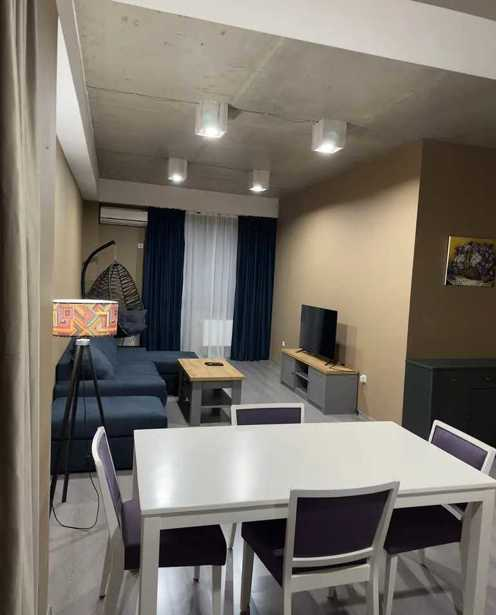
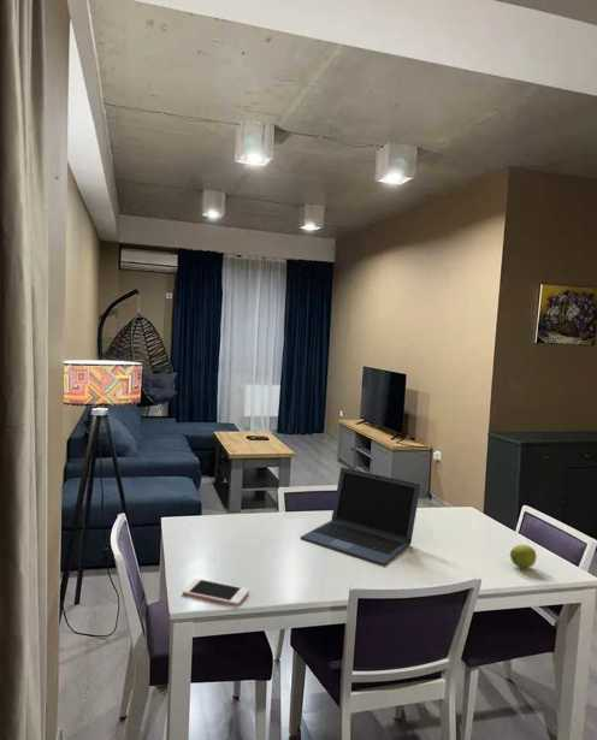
+ laptop (360, 510)
+ apple (524, 556)
+ cell phone (215, 591)
